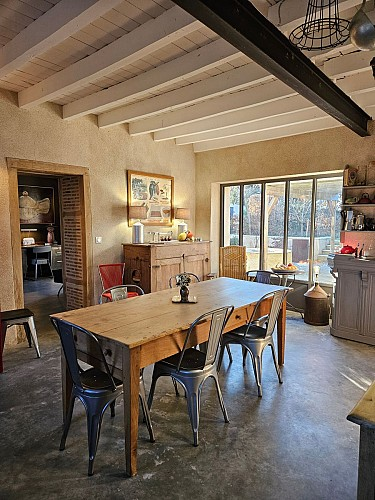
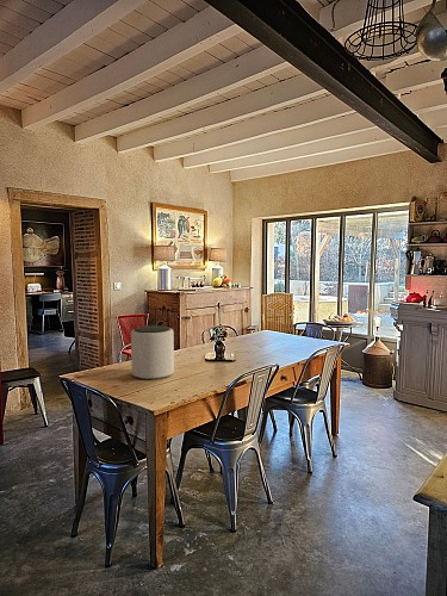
+ plant pot (153, 350)
